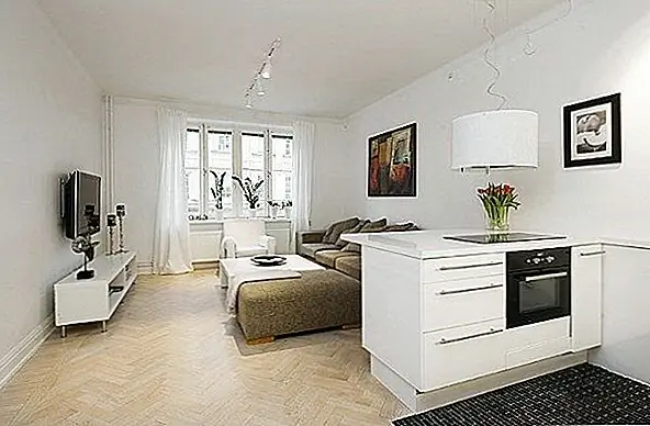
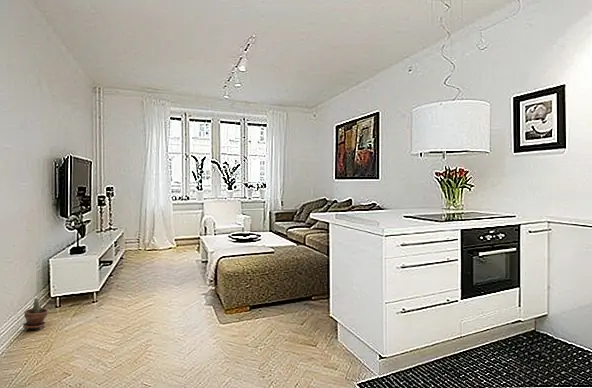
+ potted plant (35, 312)
